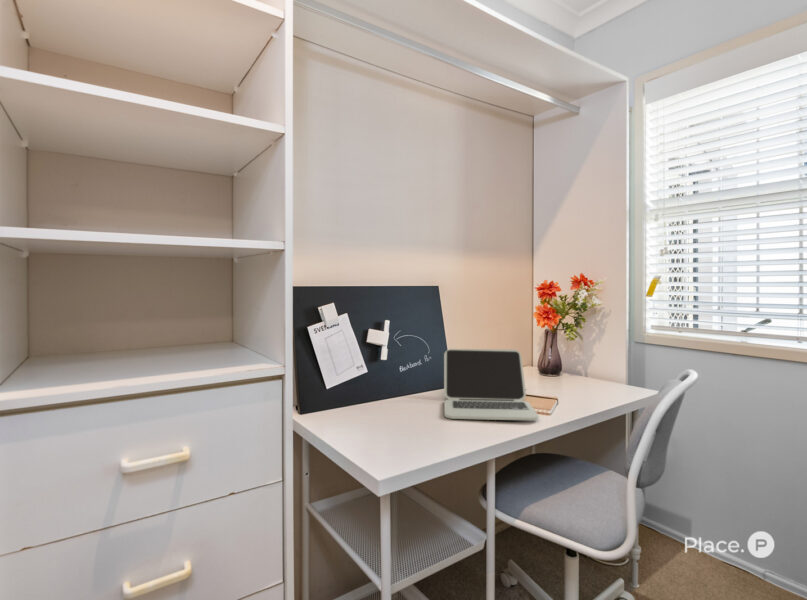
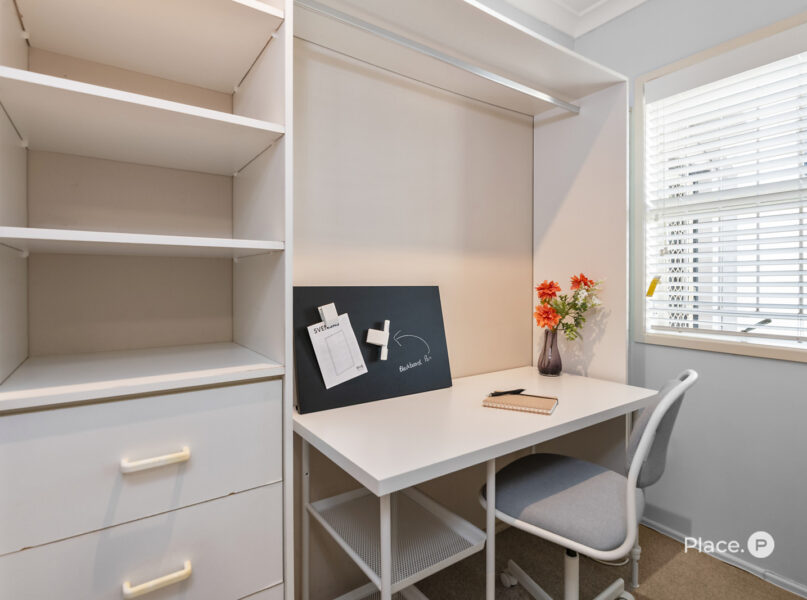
- laptop (486, 380)
